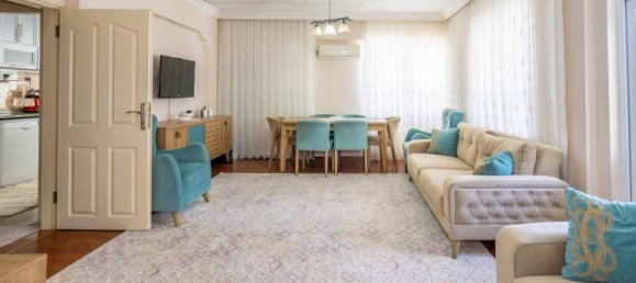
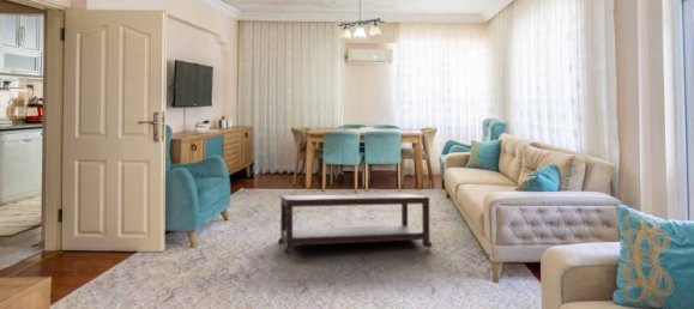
+ coffee table (352, 226)
